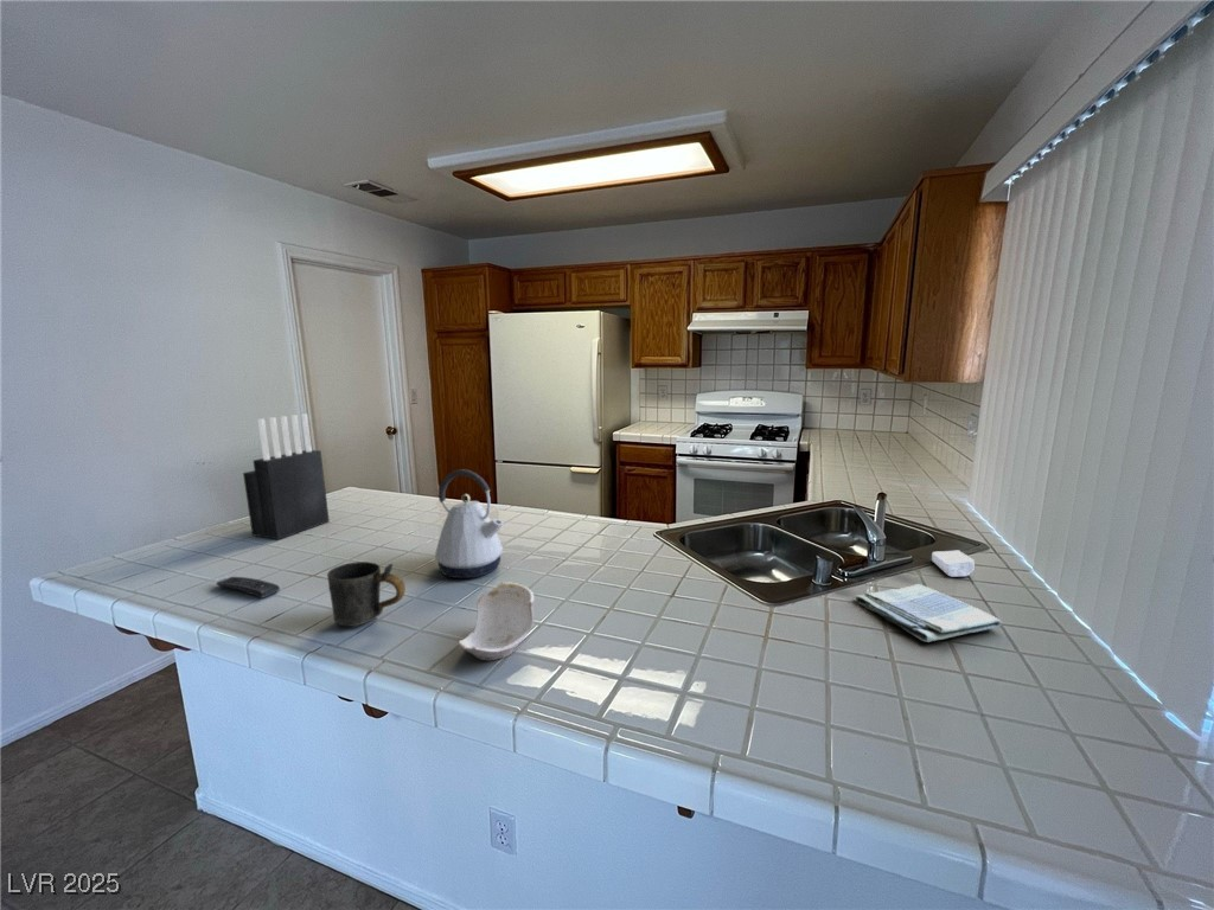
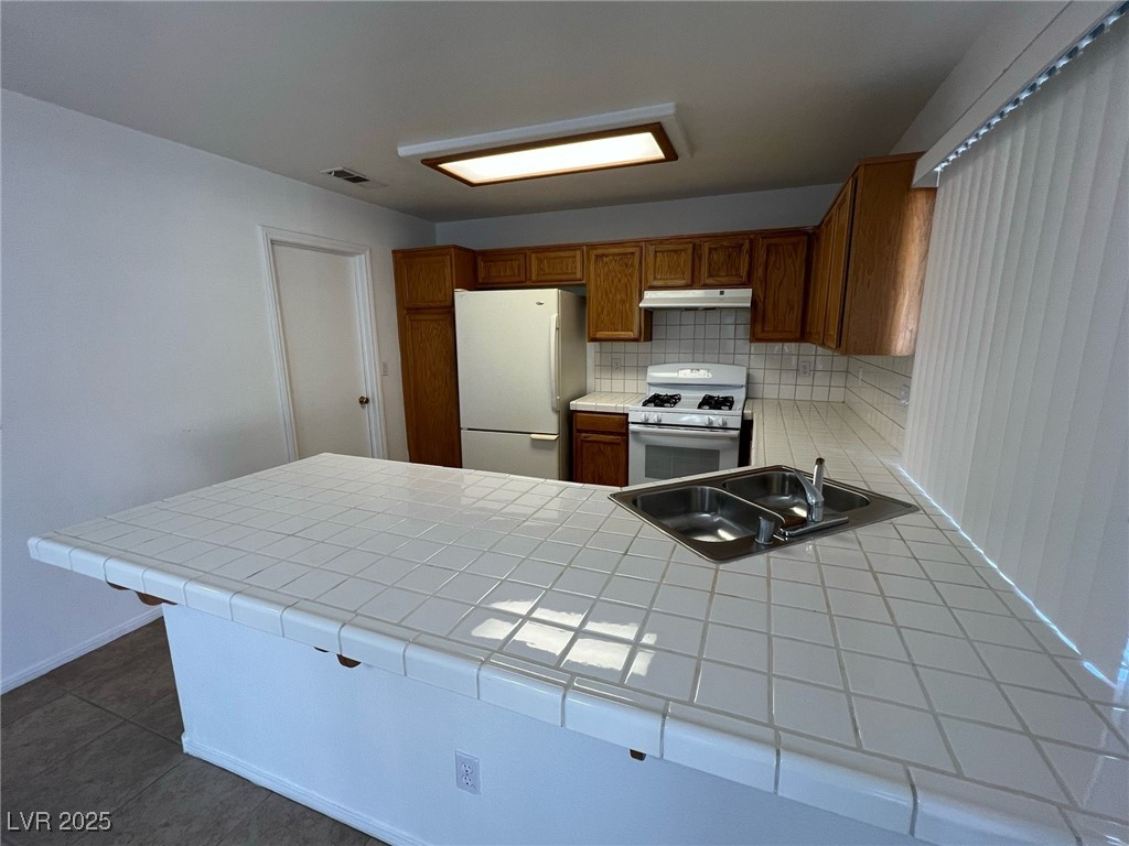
- bowl (499, 620)
- kettle (468, 520)
- dish towel (924, 608)
- mug (364, 594)
- remote control (244, 585)
- soap bar (952, 560)
- knife block (282, 473)
